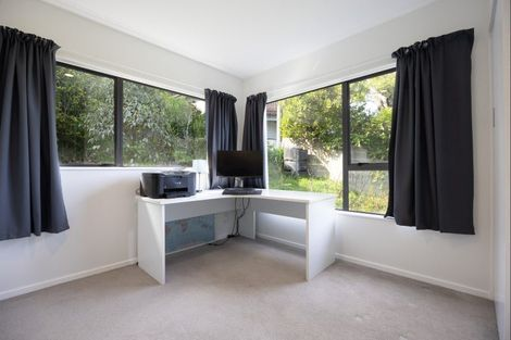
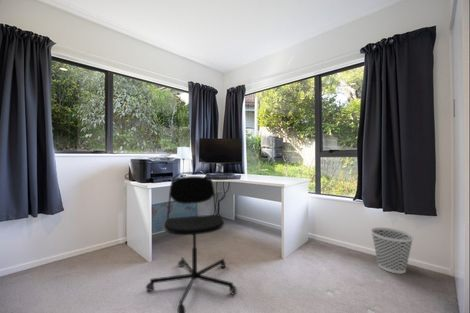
+ wastebasket (391, 250)
+ office chair (190, 229)
